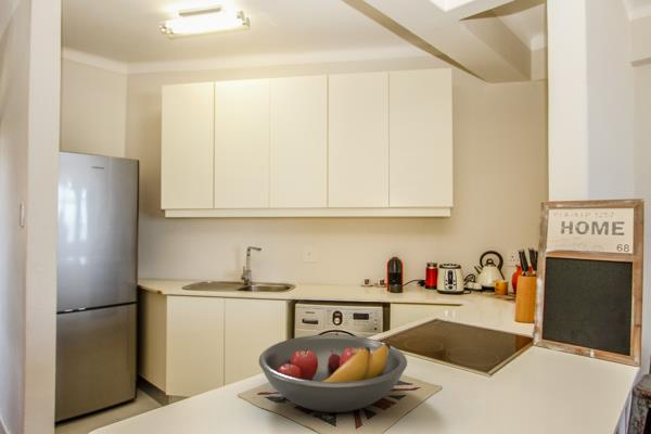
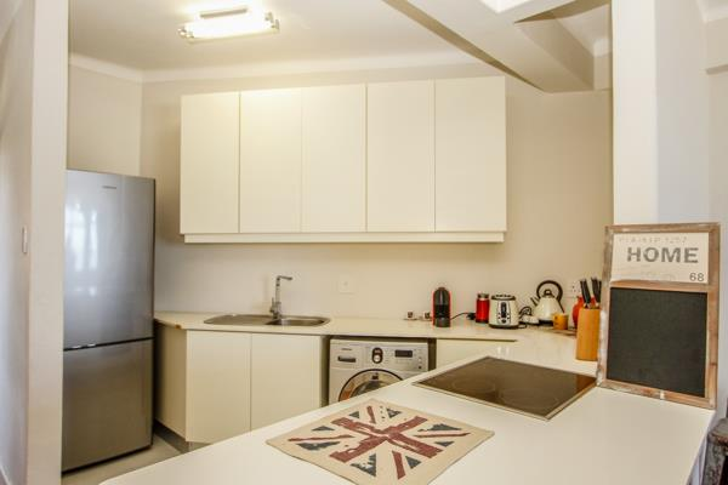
- fruit bowl (332, 370)
